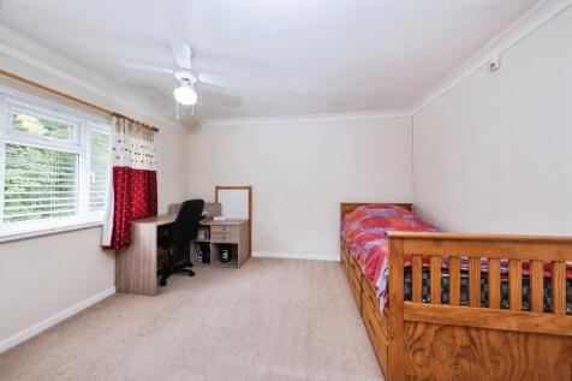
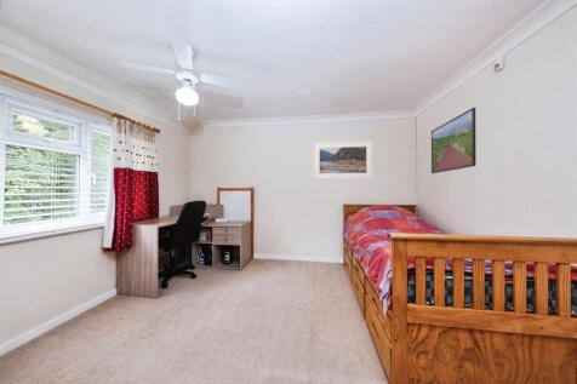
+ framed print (342, 160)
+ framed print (450, 145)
